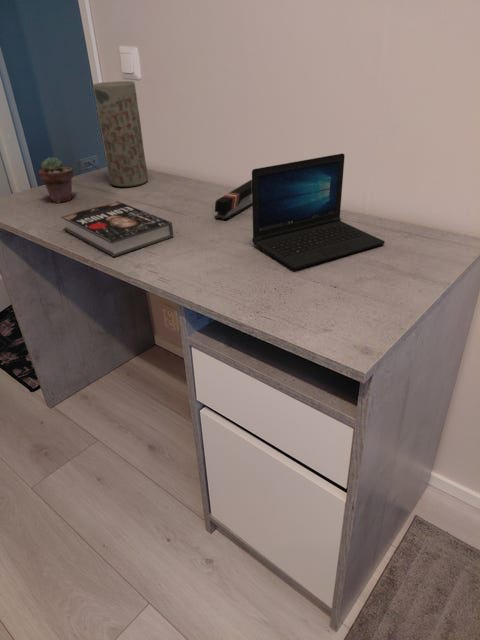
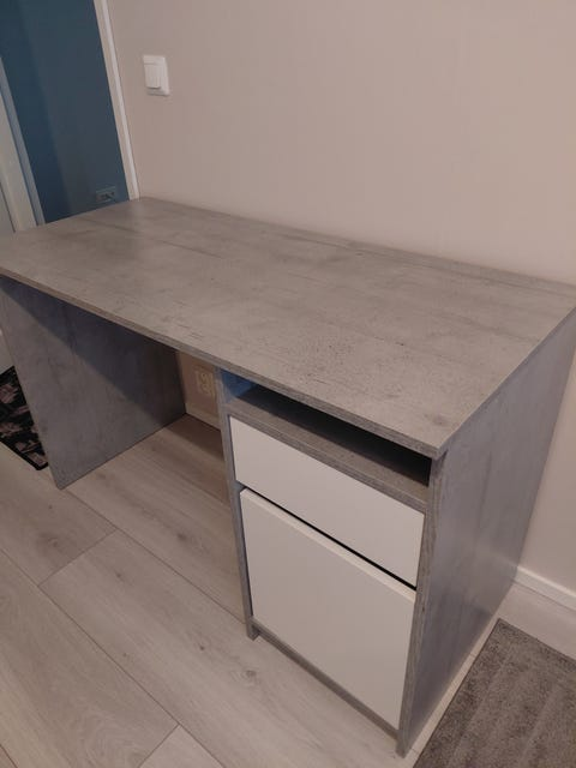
- stapler (239, 198)
- potted succulent (57, 178)
- book (116, 226)
- laptop (319, 207)
- vase (122, 135)
